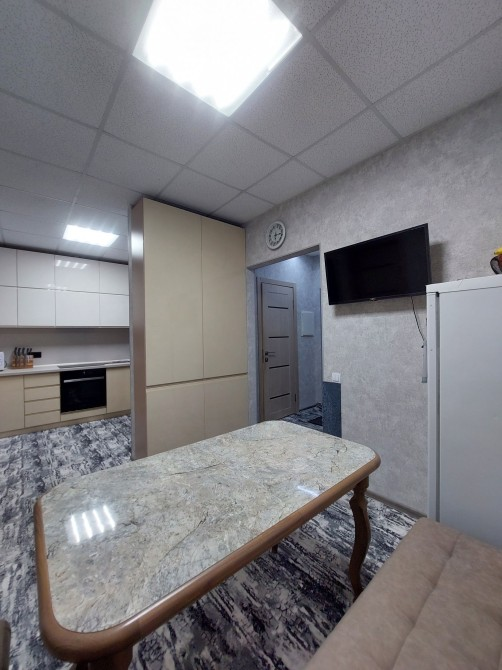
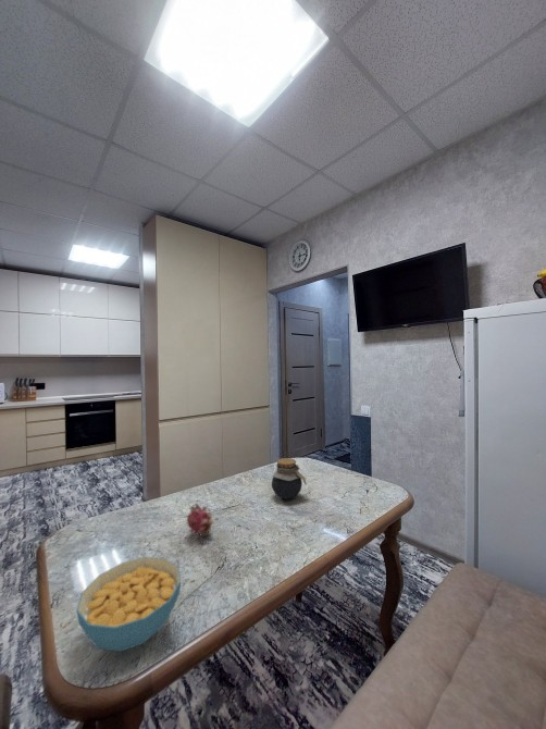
+ jar (288, 479)
+ cereal bowl (133, 609)
+ fruit (200, 517)
